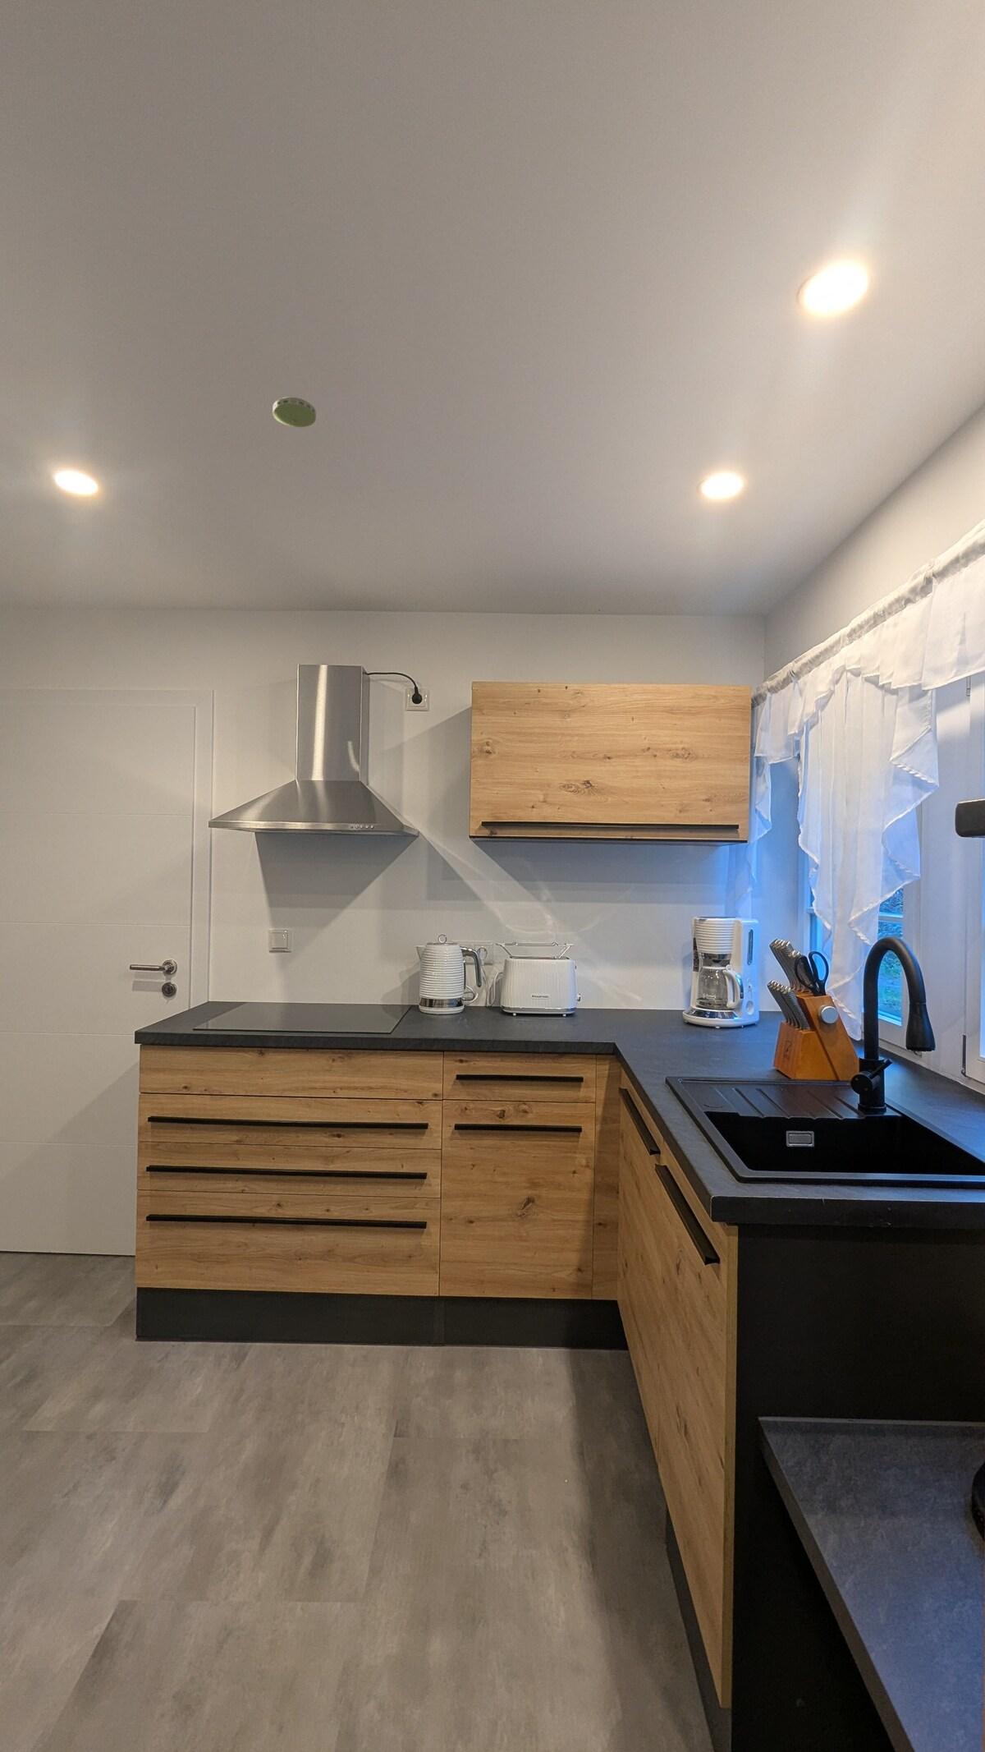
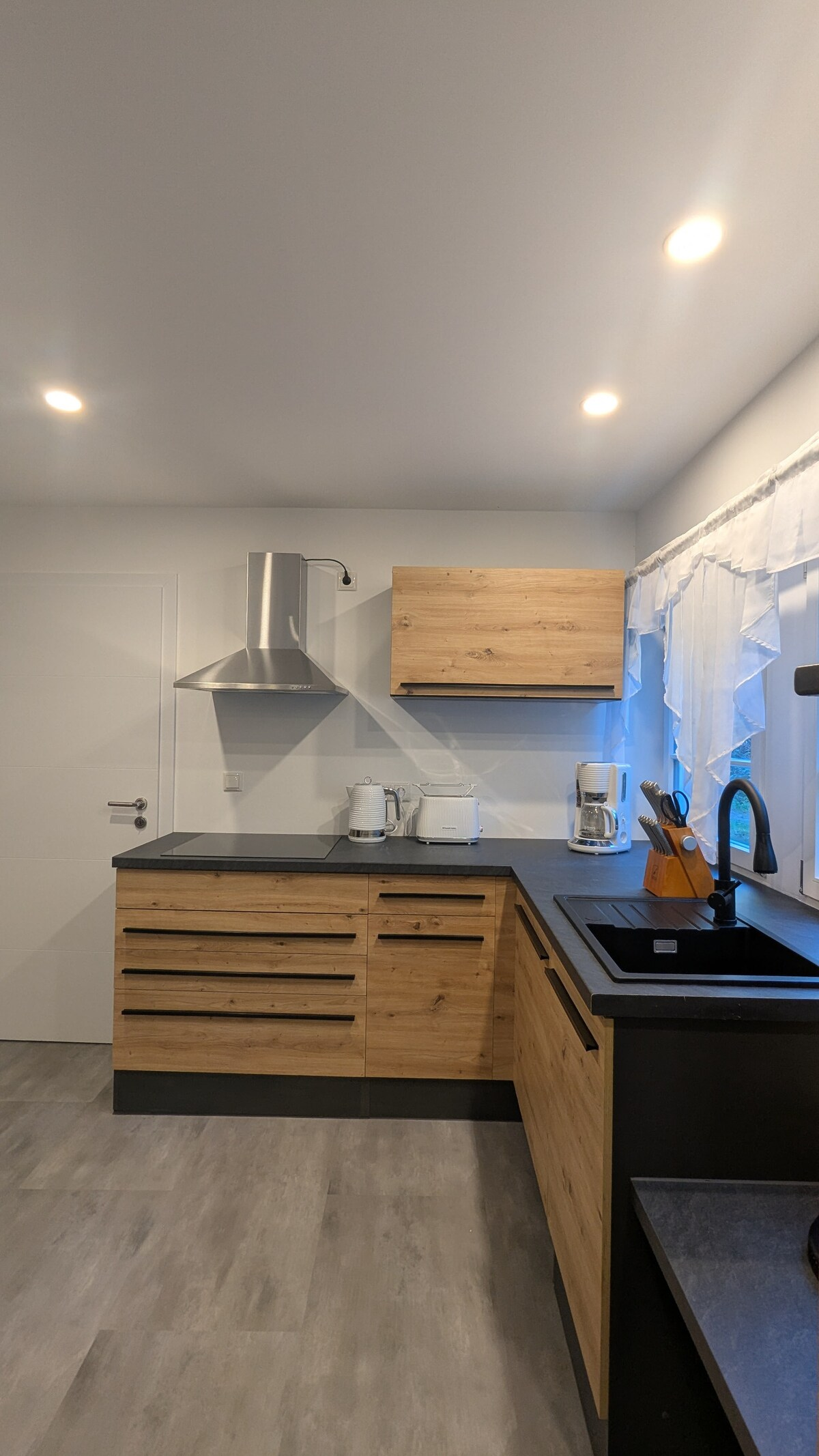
- smoke detector (293, 412)
